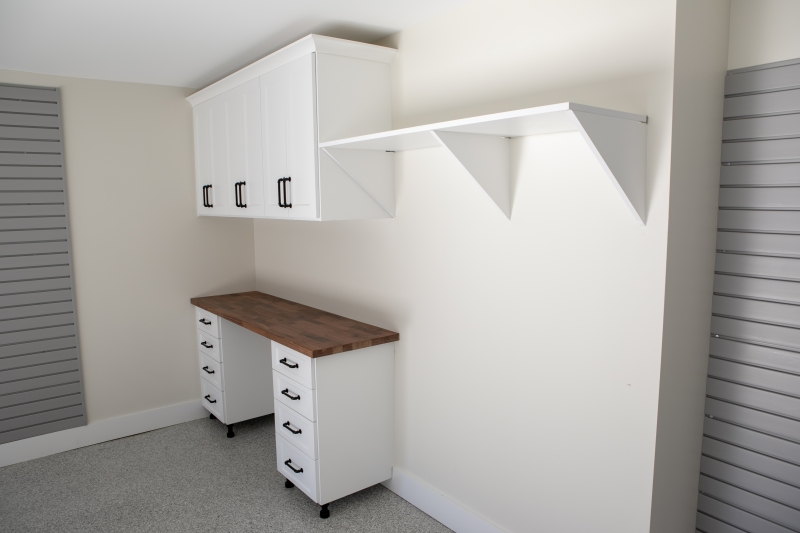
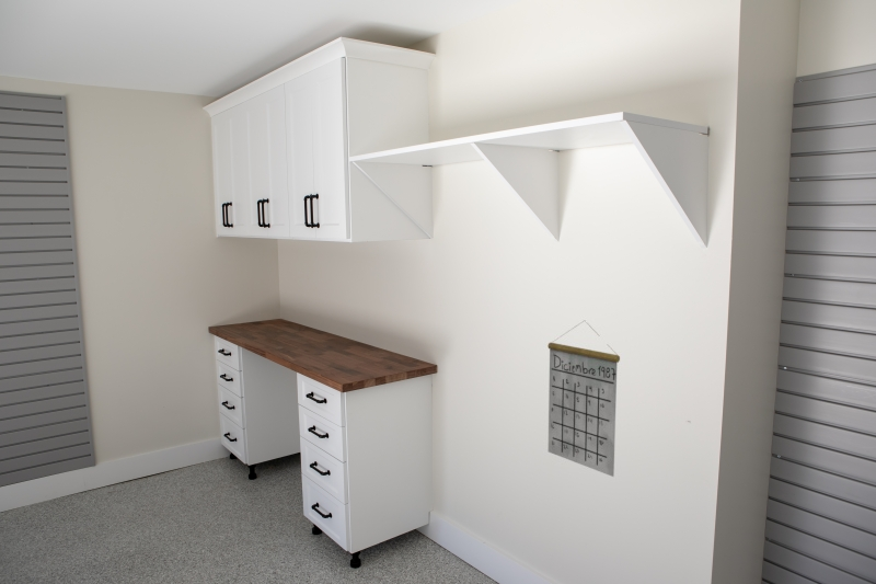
+ calendar (580, 392)
